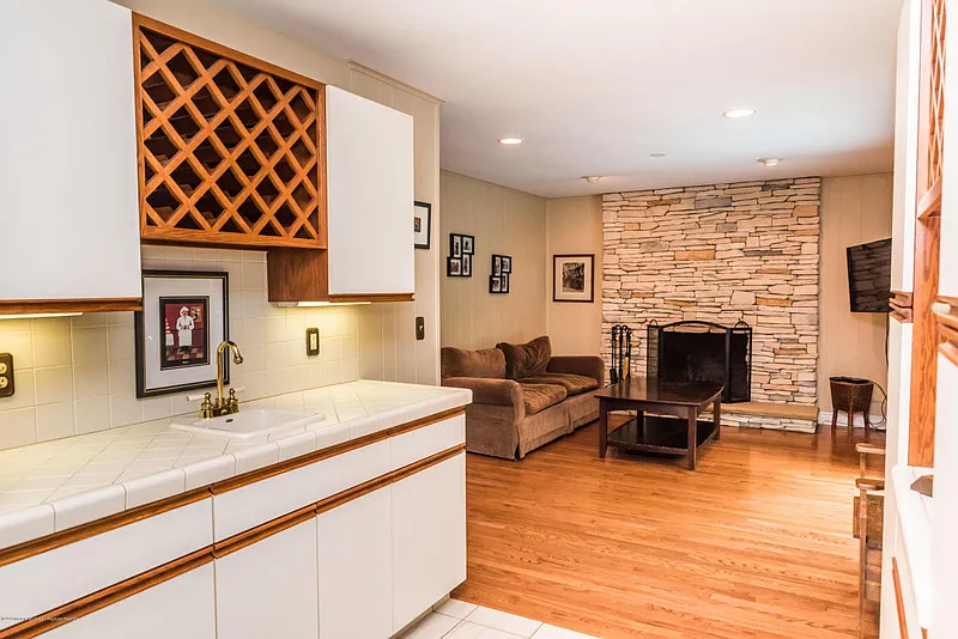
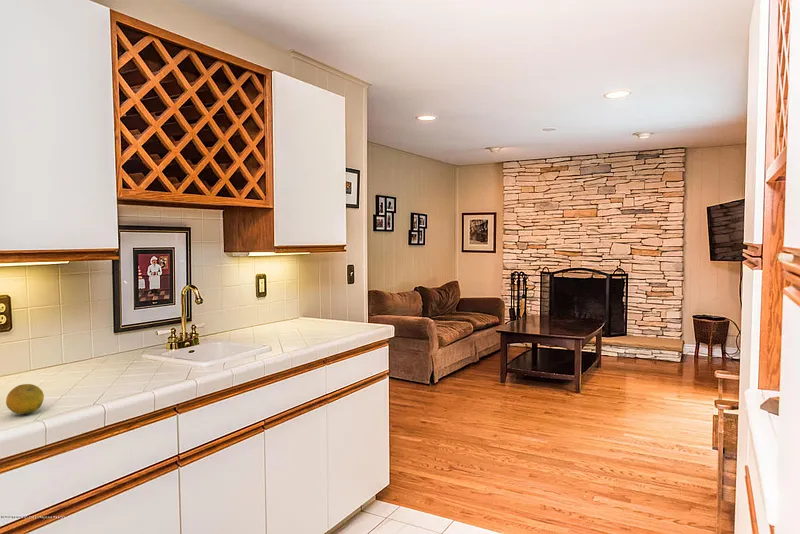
+ fruit (25, 399)
